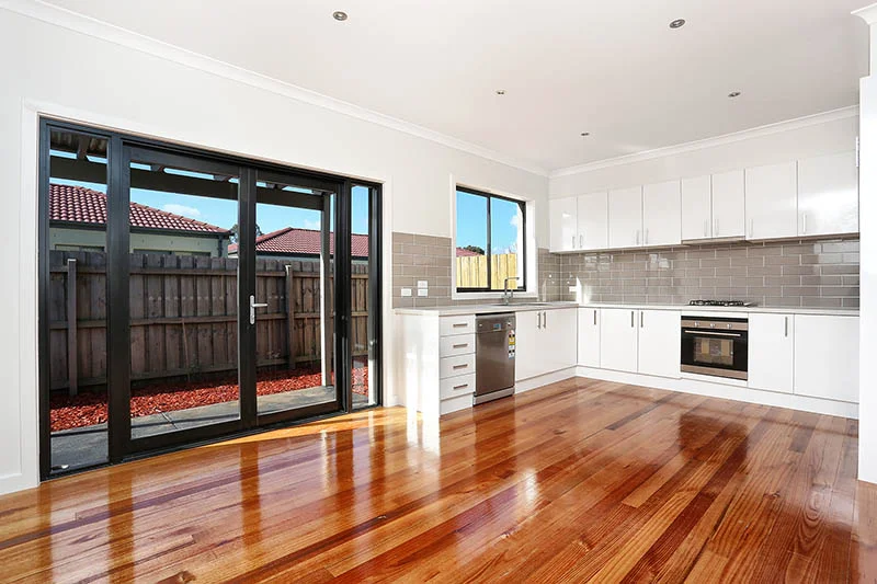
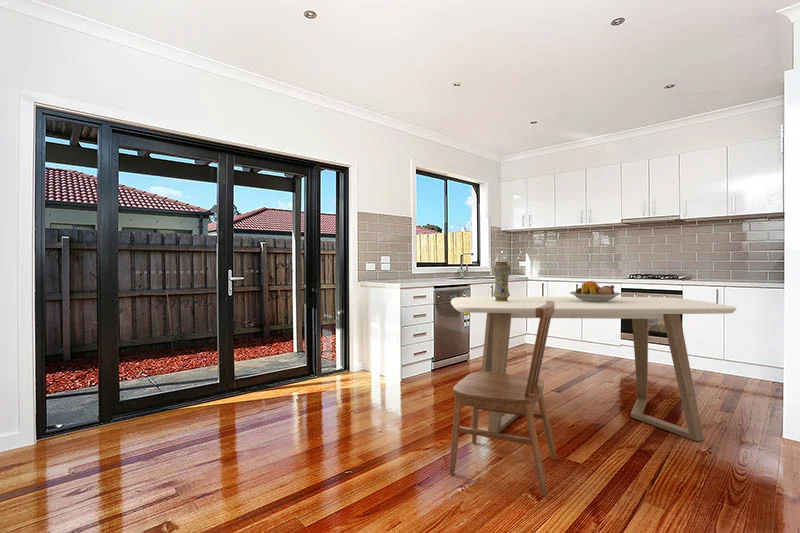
+ fruit bowl (594, 290)
+ dining table (575, 317)
+ dining chair (504, 384)
+ vase (501, 281)
